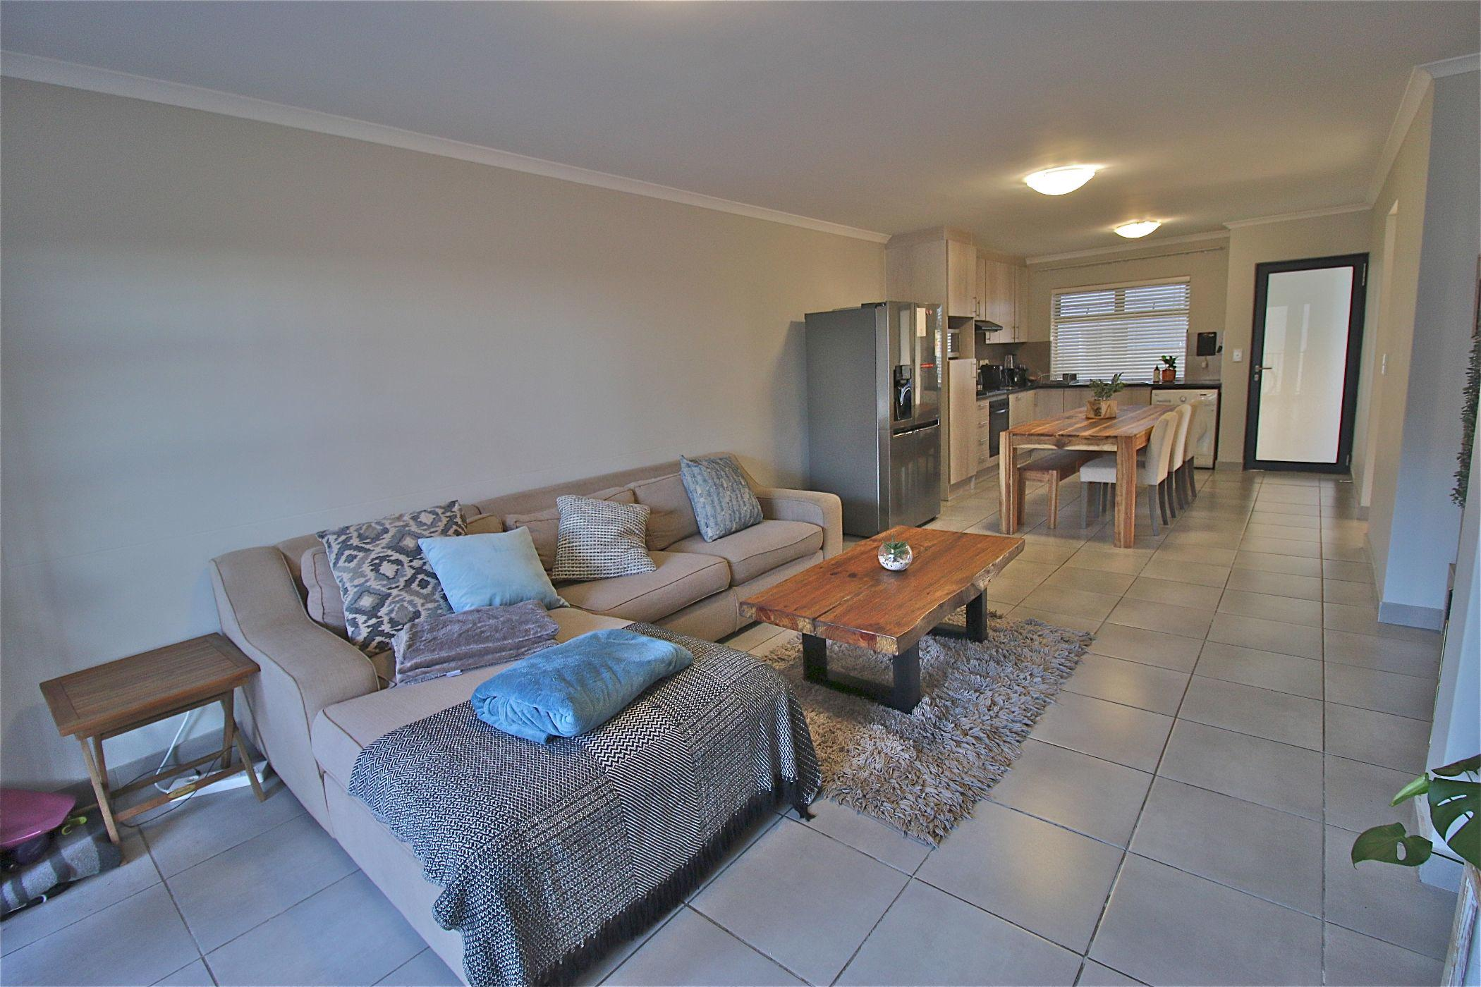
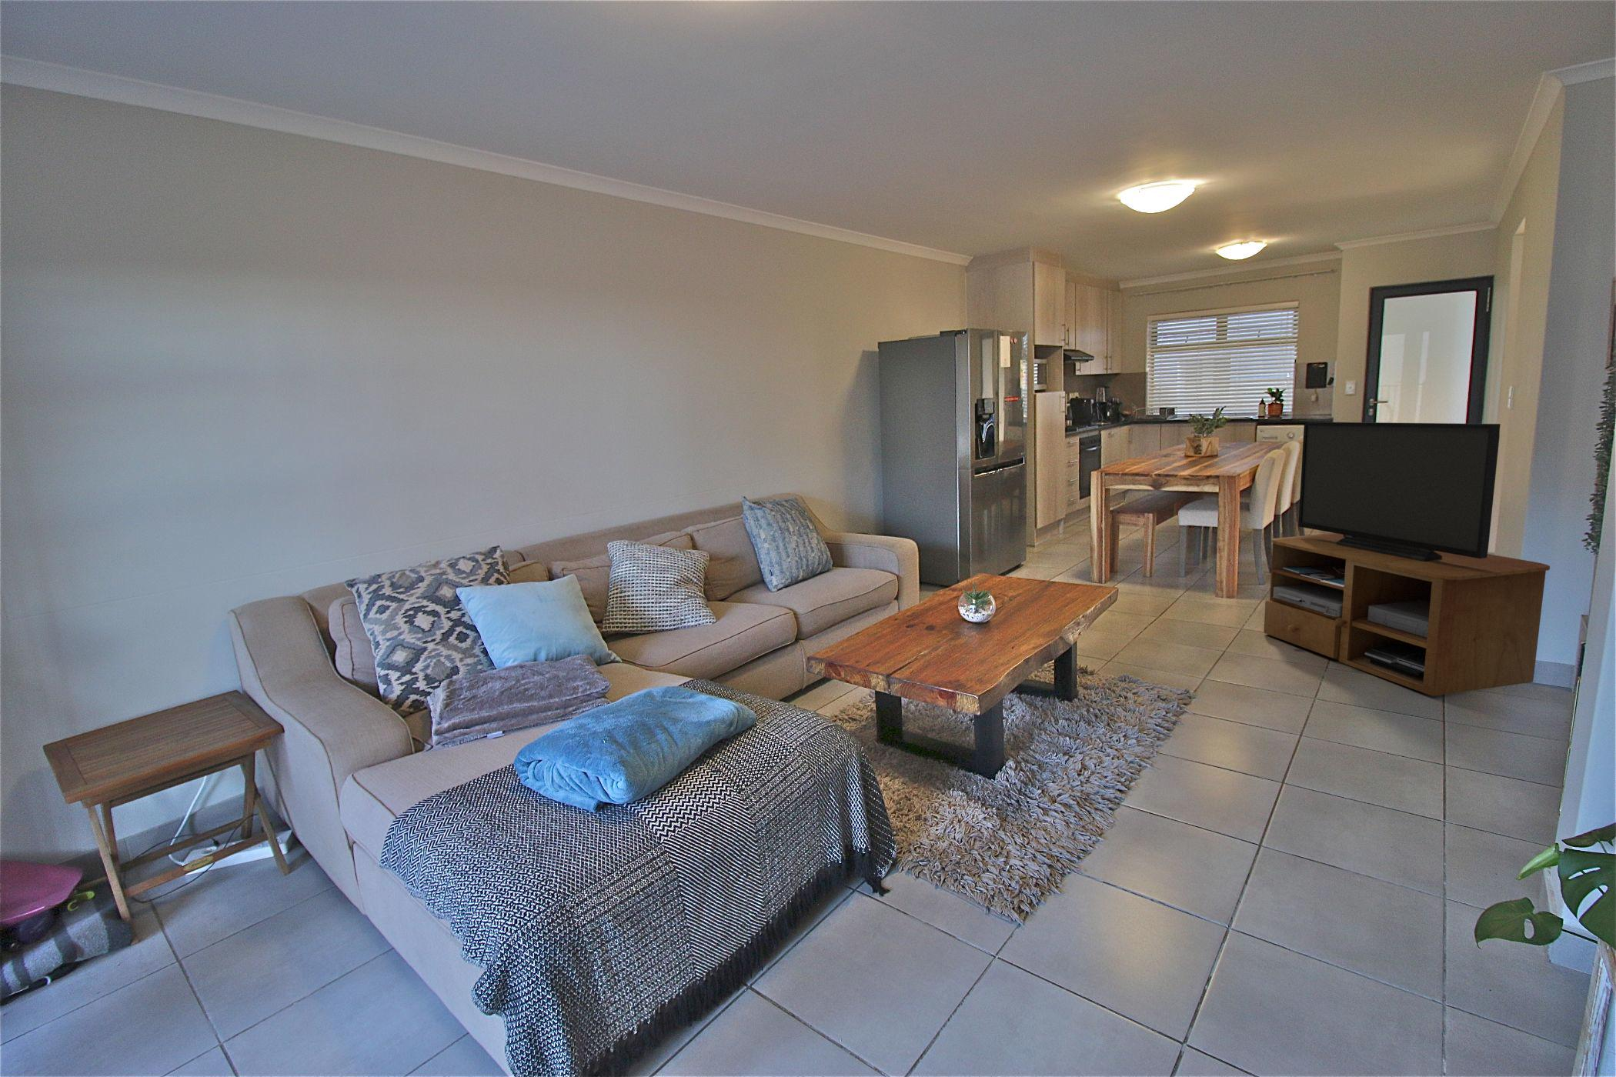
+ tv stand (1389, 542)
